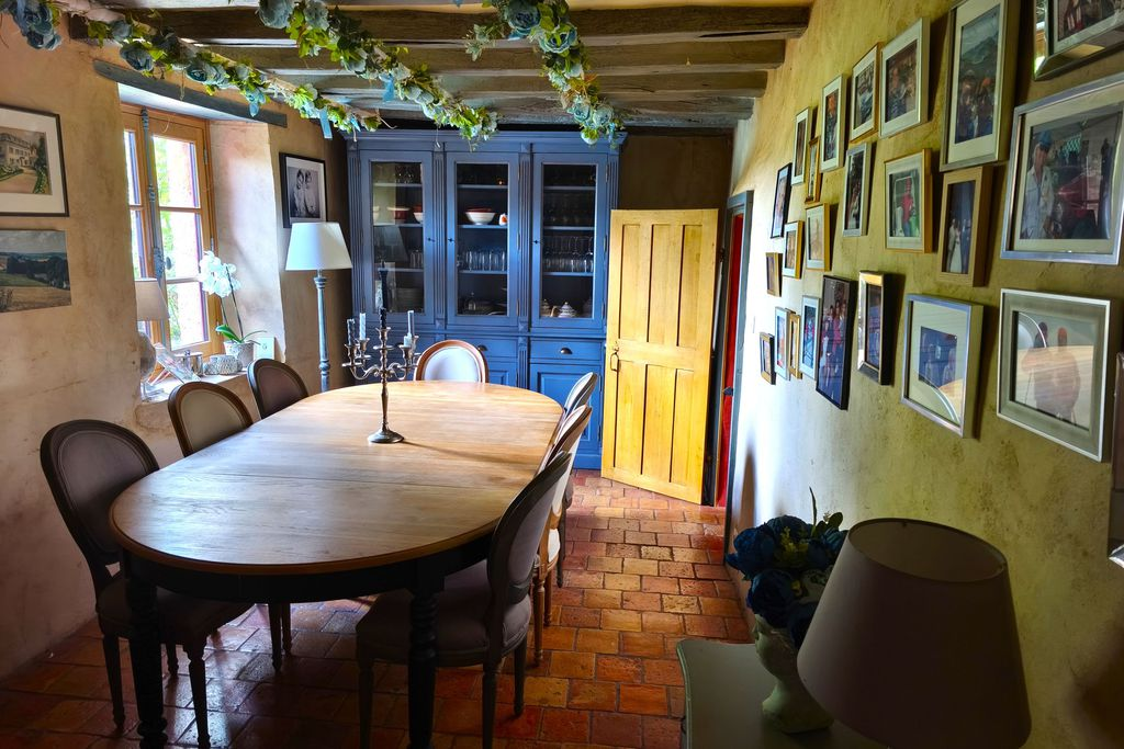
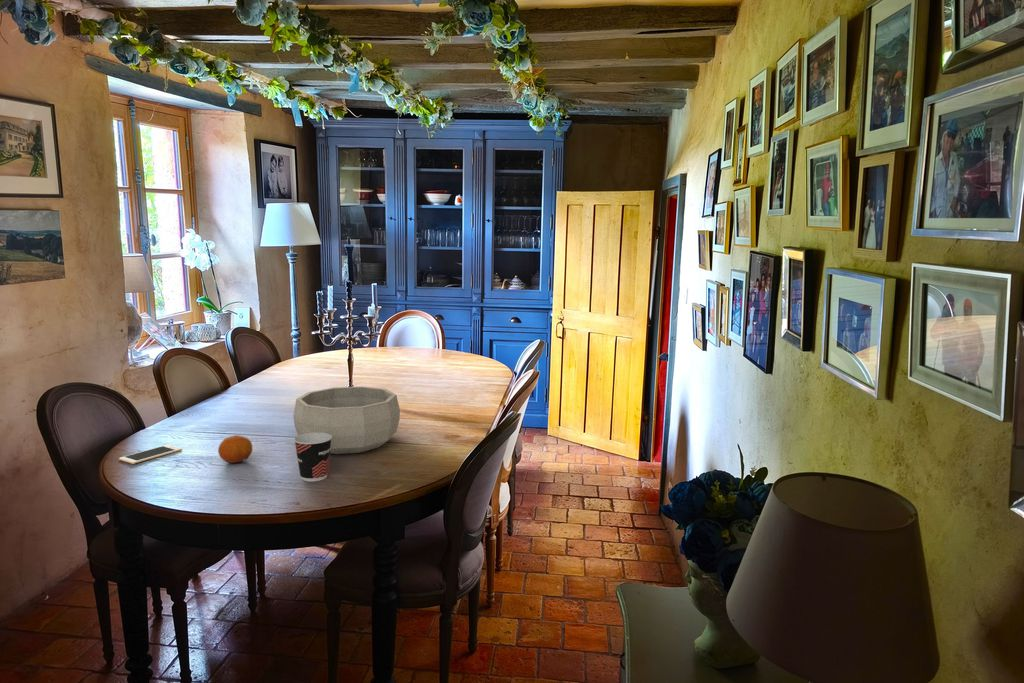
+ decorative bowl (347, 419)
+ cup (313, 457)
+ fruit (235, 448)
+ cell phone (151, 453)
